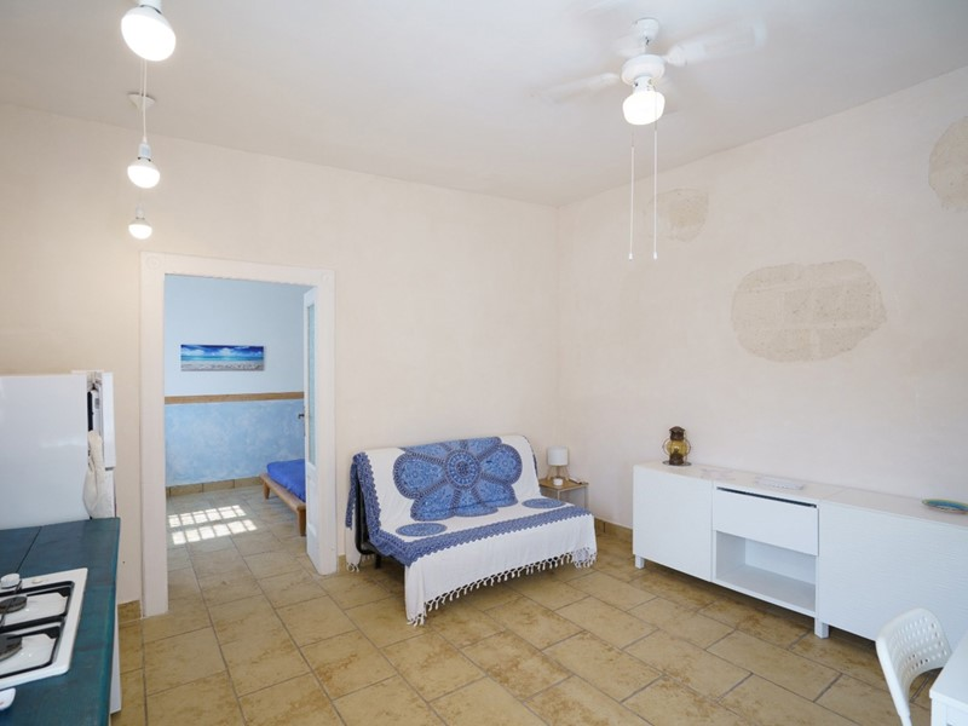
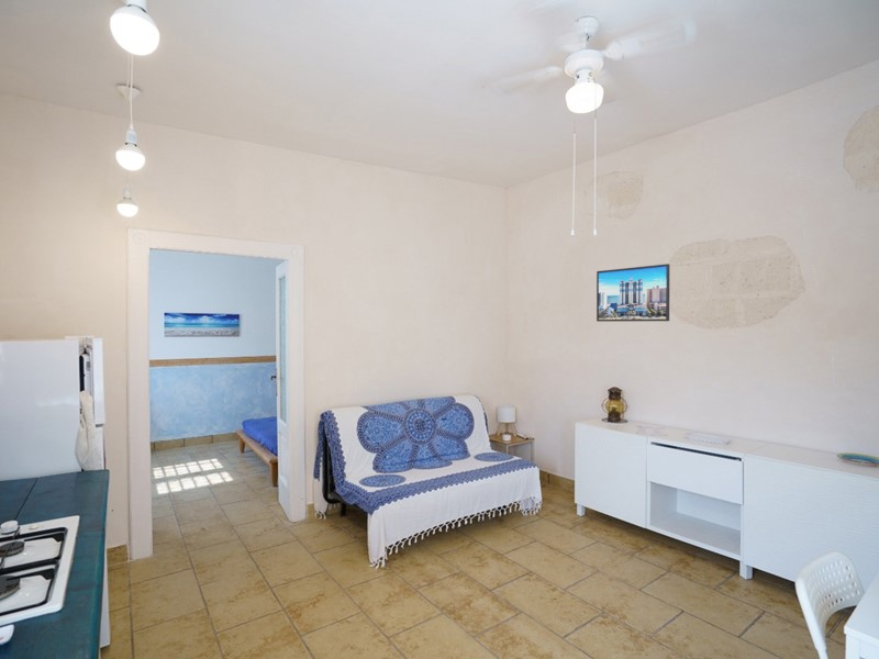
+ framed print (631, 294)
